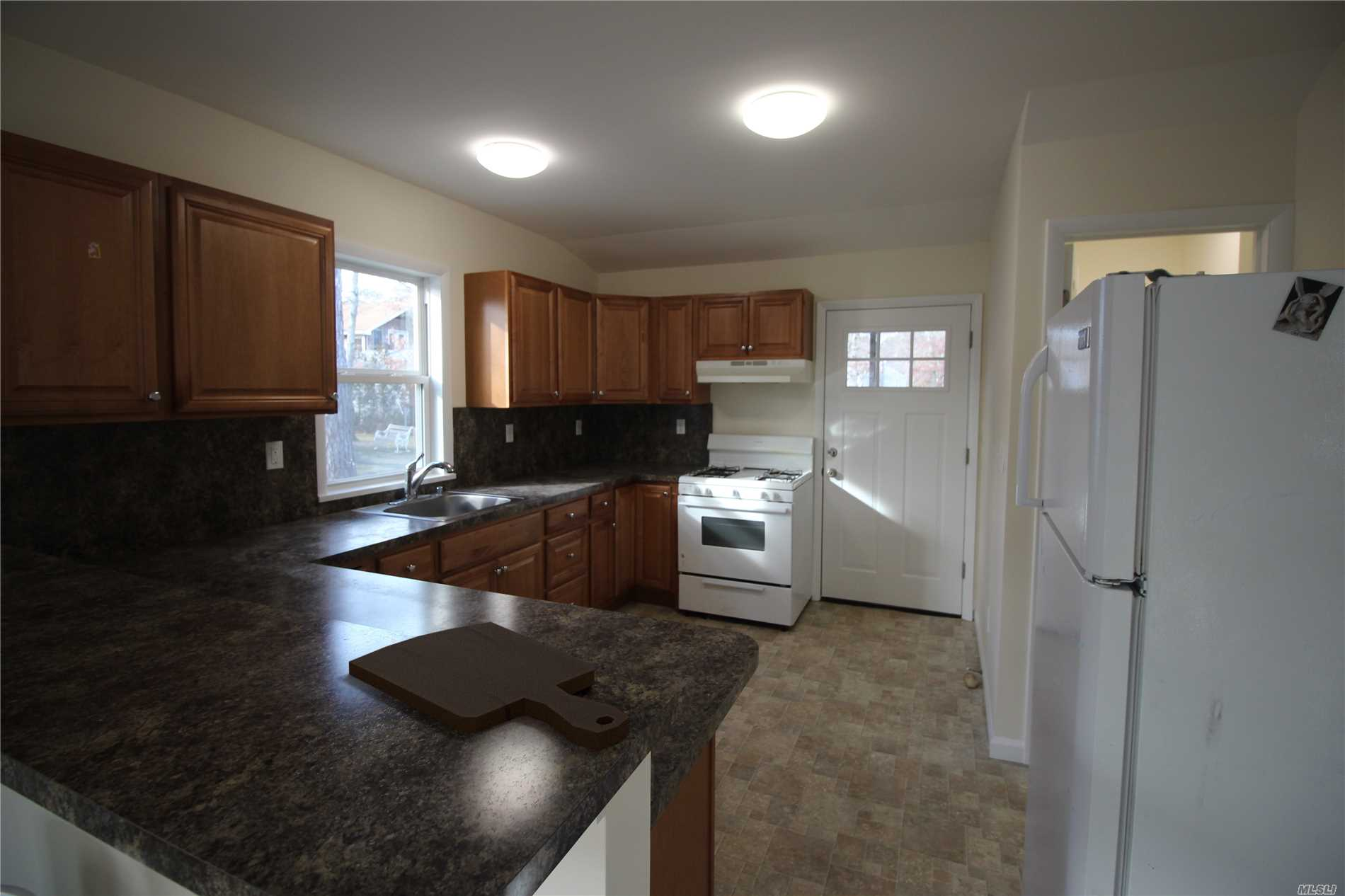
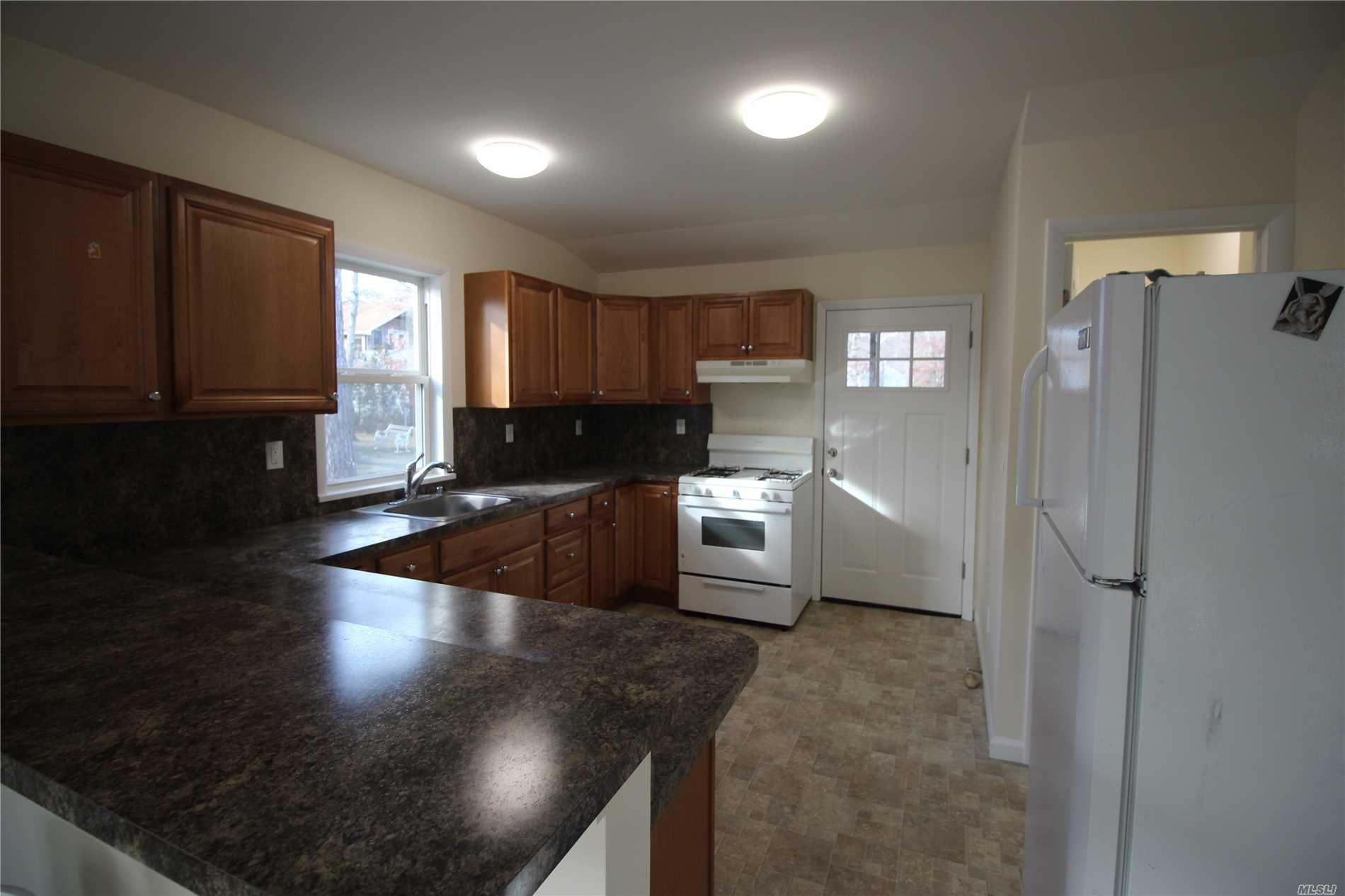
- cutting board (486, 674)
